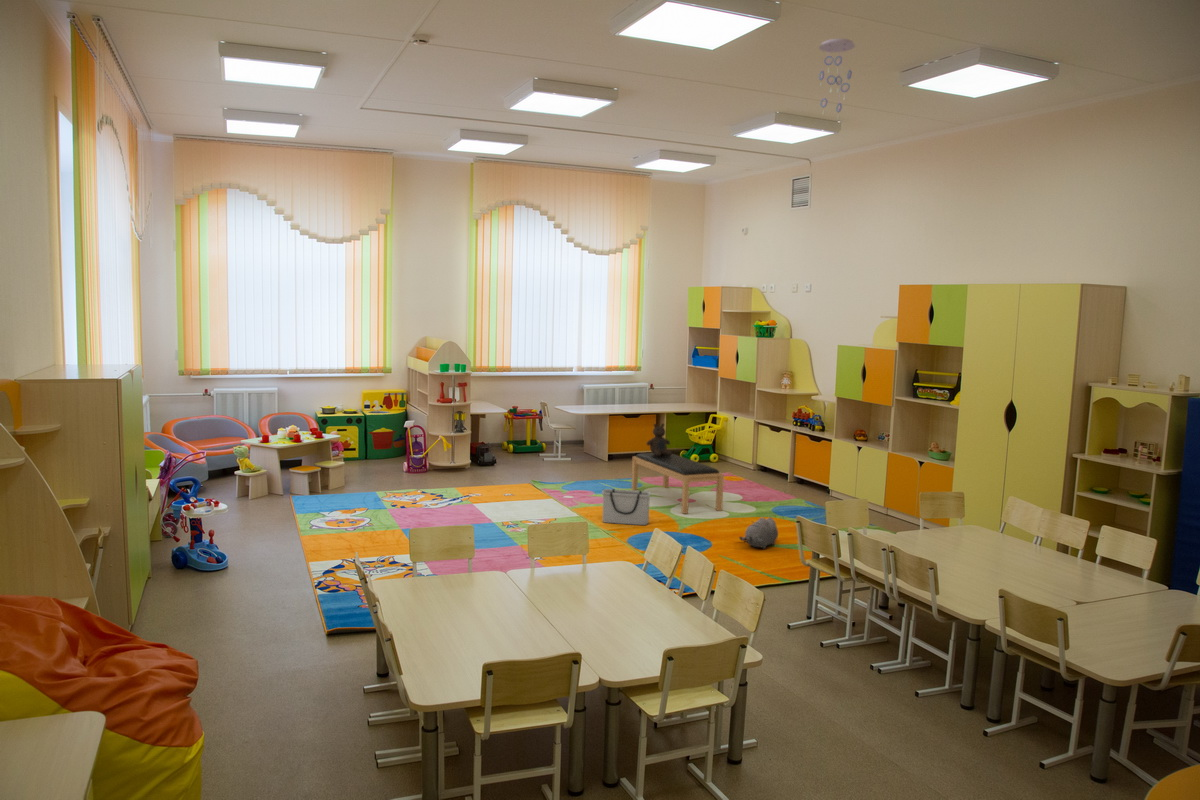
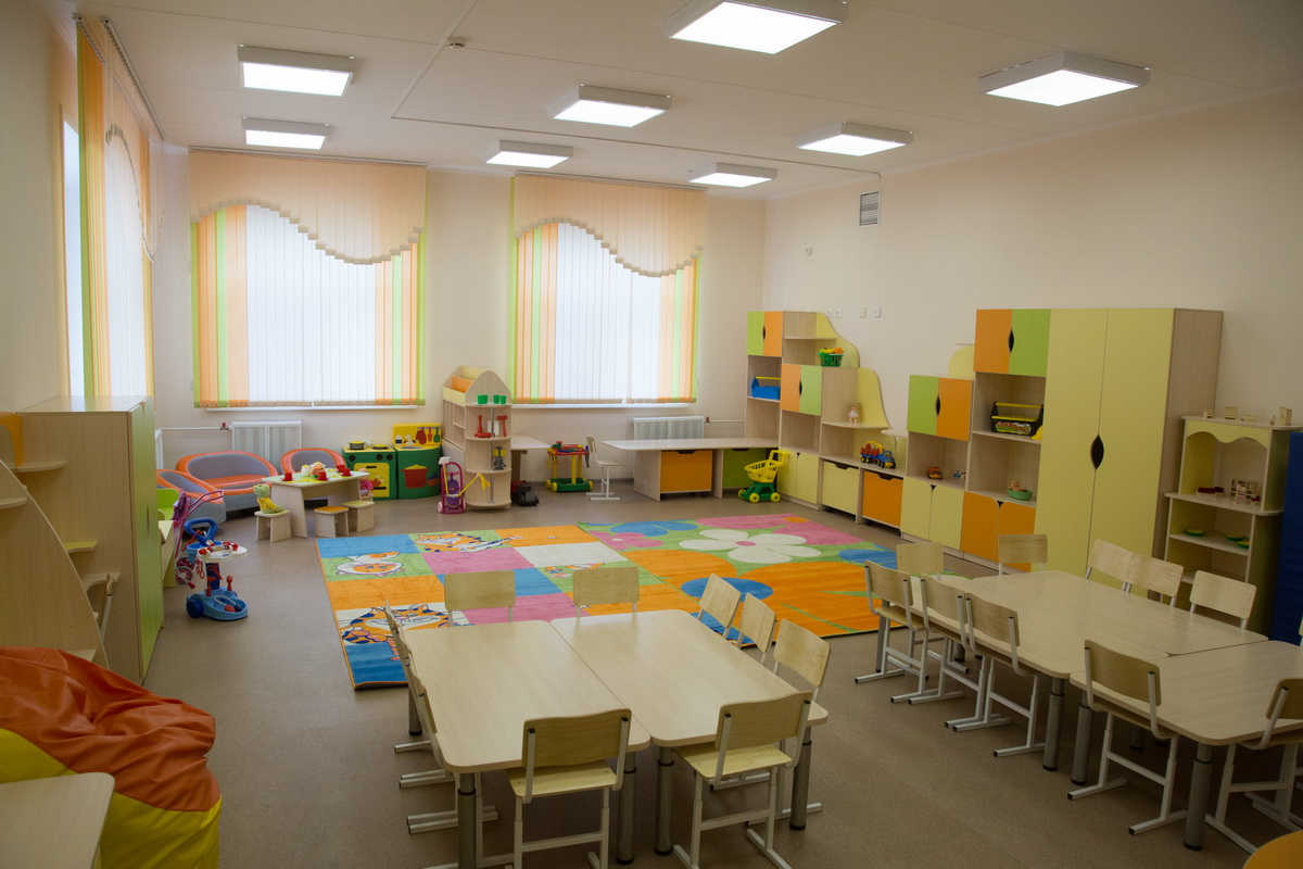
- plush toy (760, 532)
- ceiling mobile (835, 81)
- storage bin (625, 507)
- bench (675, 478)
- teddy bear (660, 439)
